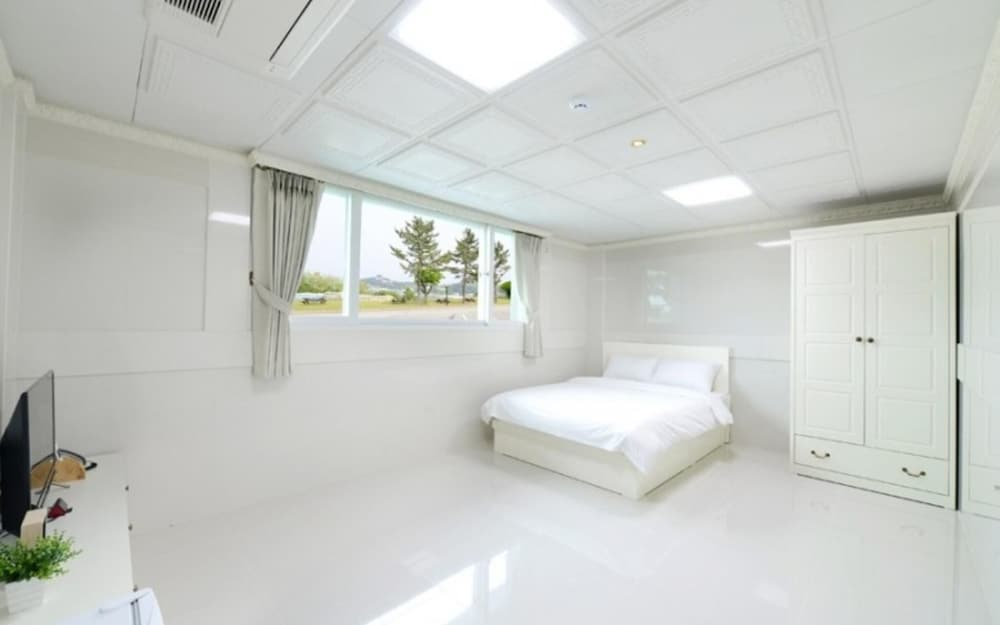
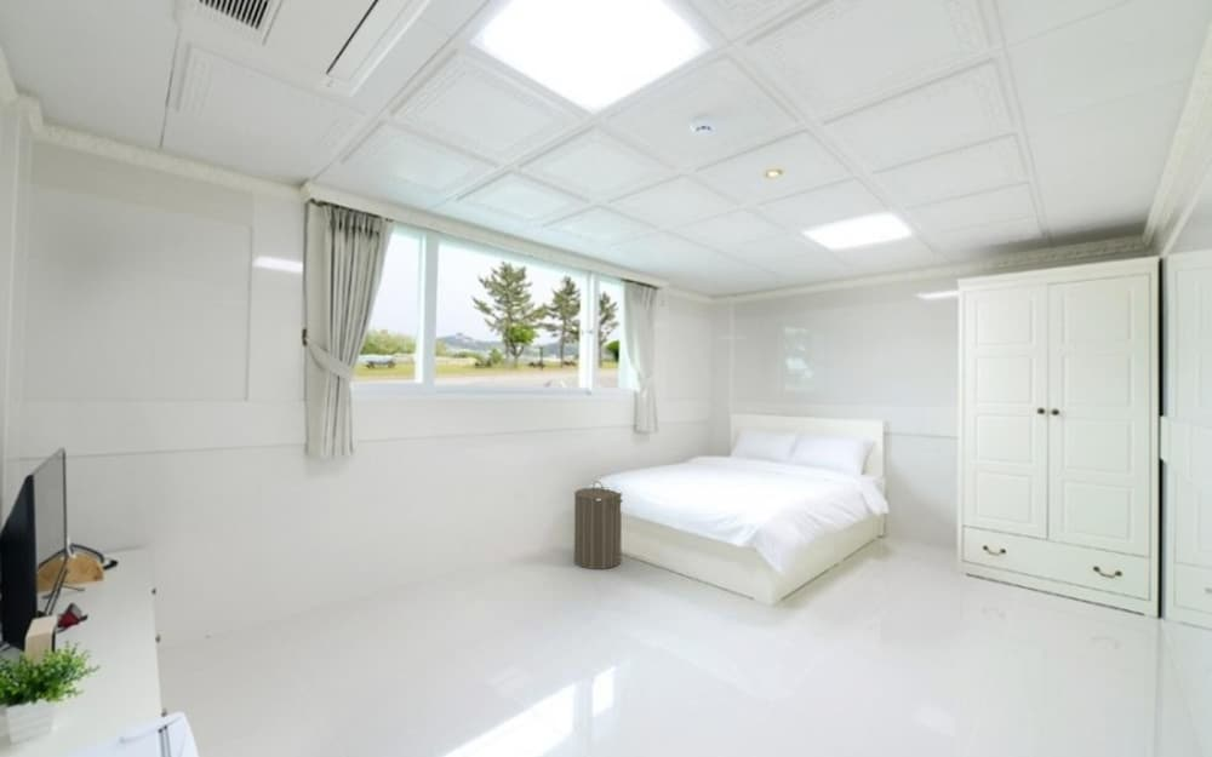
+ laundry hamper (598, 521)
